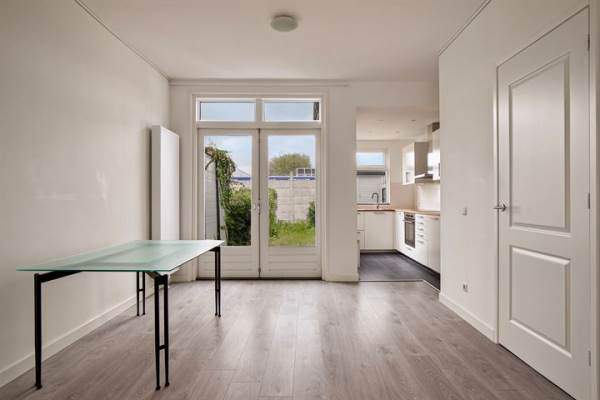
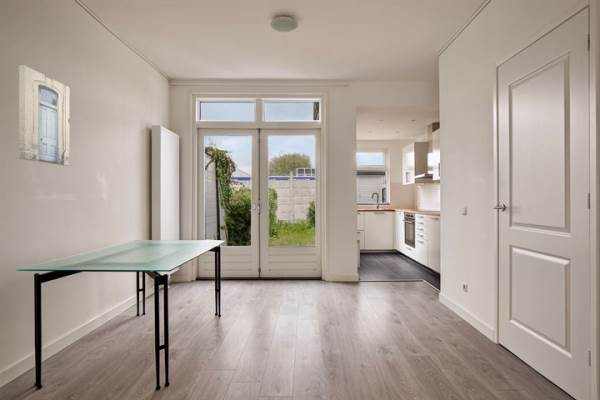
+ wall art (46, 119)
